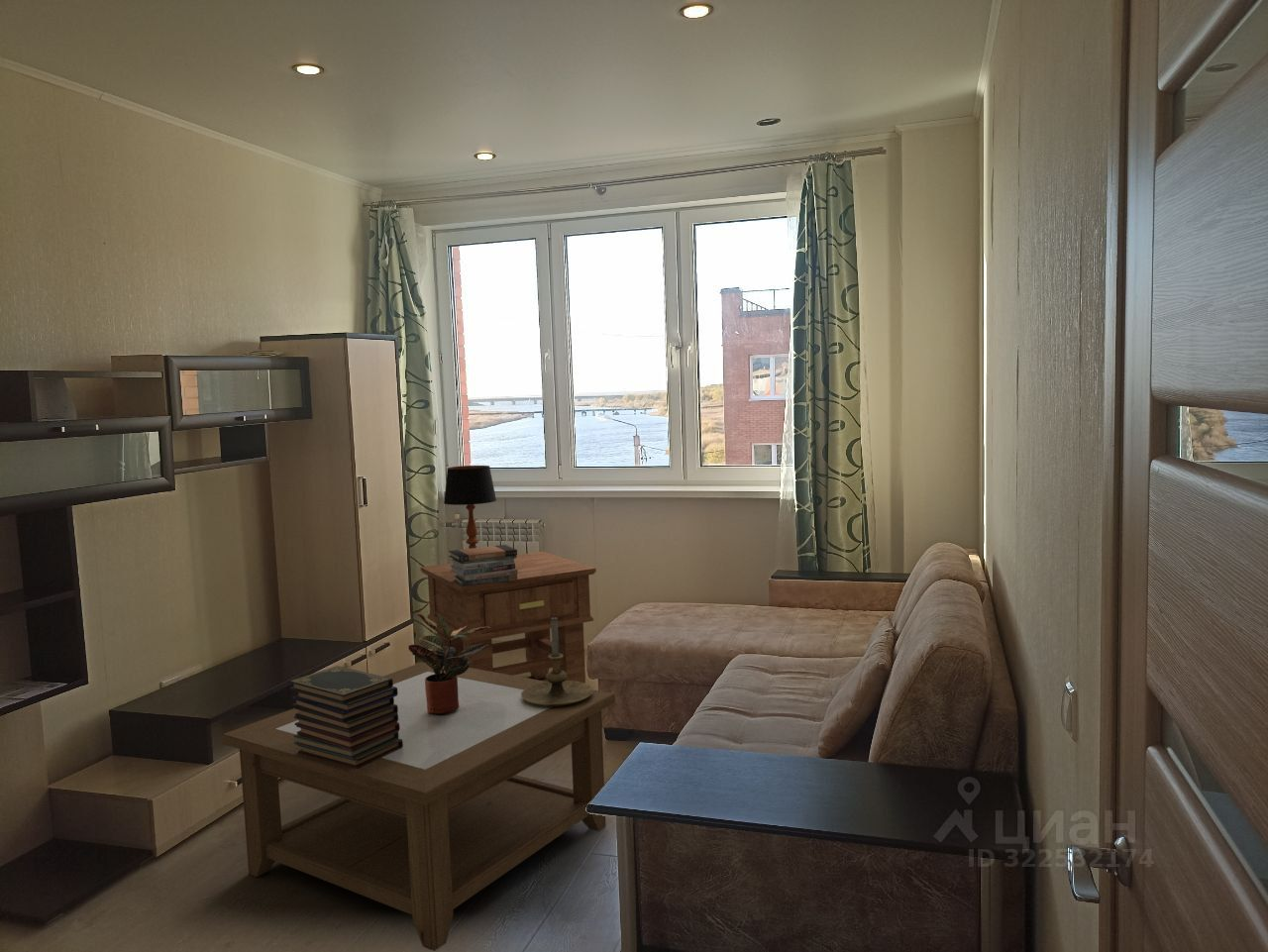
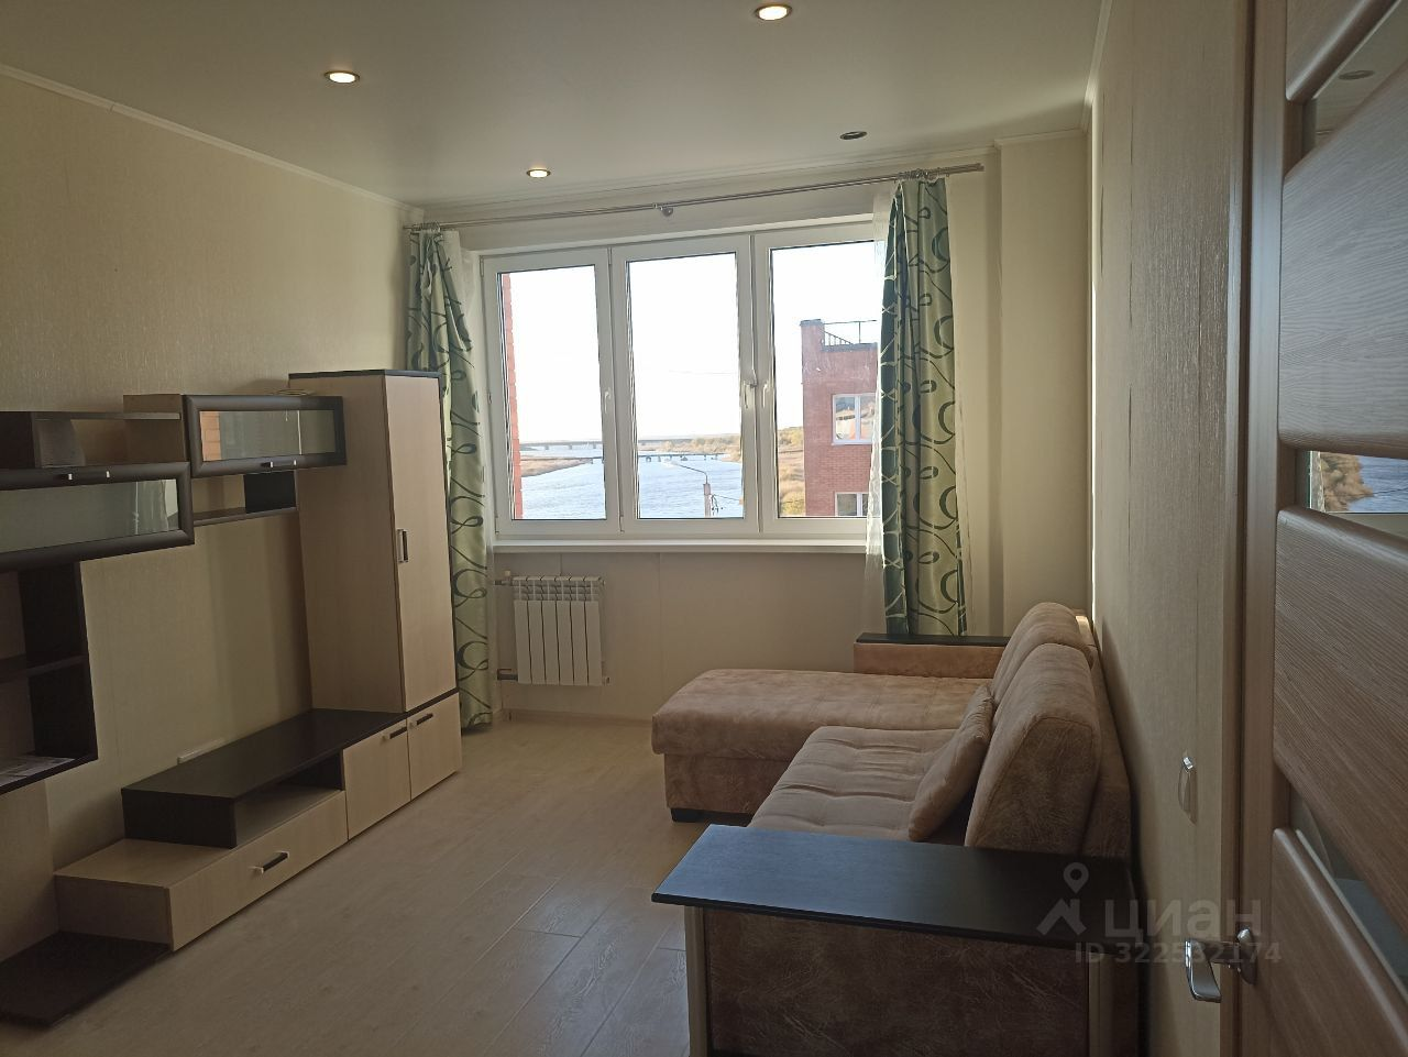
- book stack (483, 565)
- candle holder (555, 656)
- table lamp (471, 517)
- coffee table (430, 781)
- side table (509, 632)
- potted plant (451, 658)
- book stack (345, 714)
